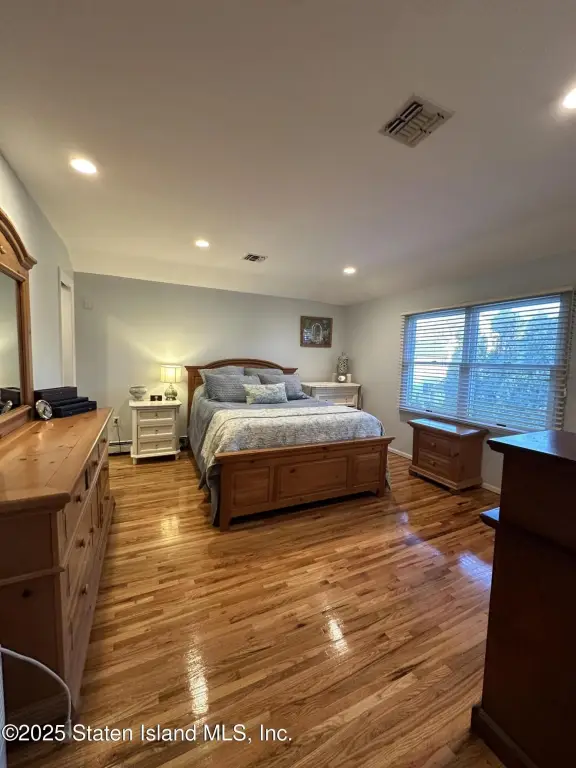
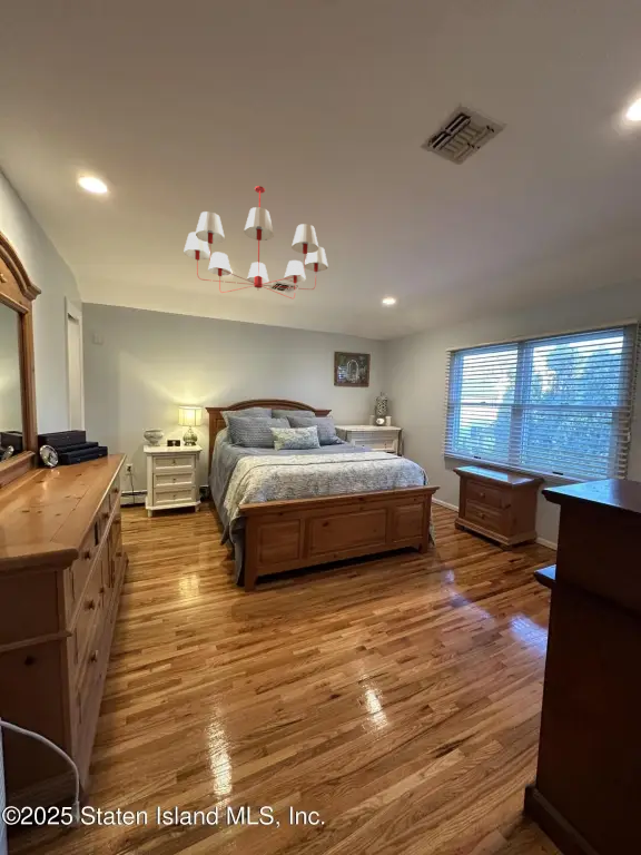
+ chandelier (258, 238)
